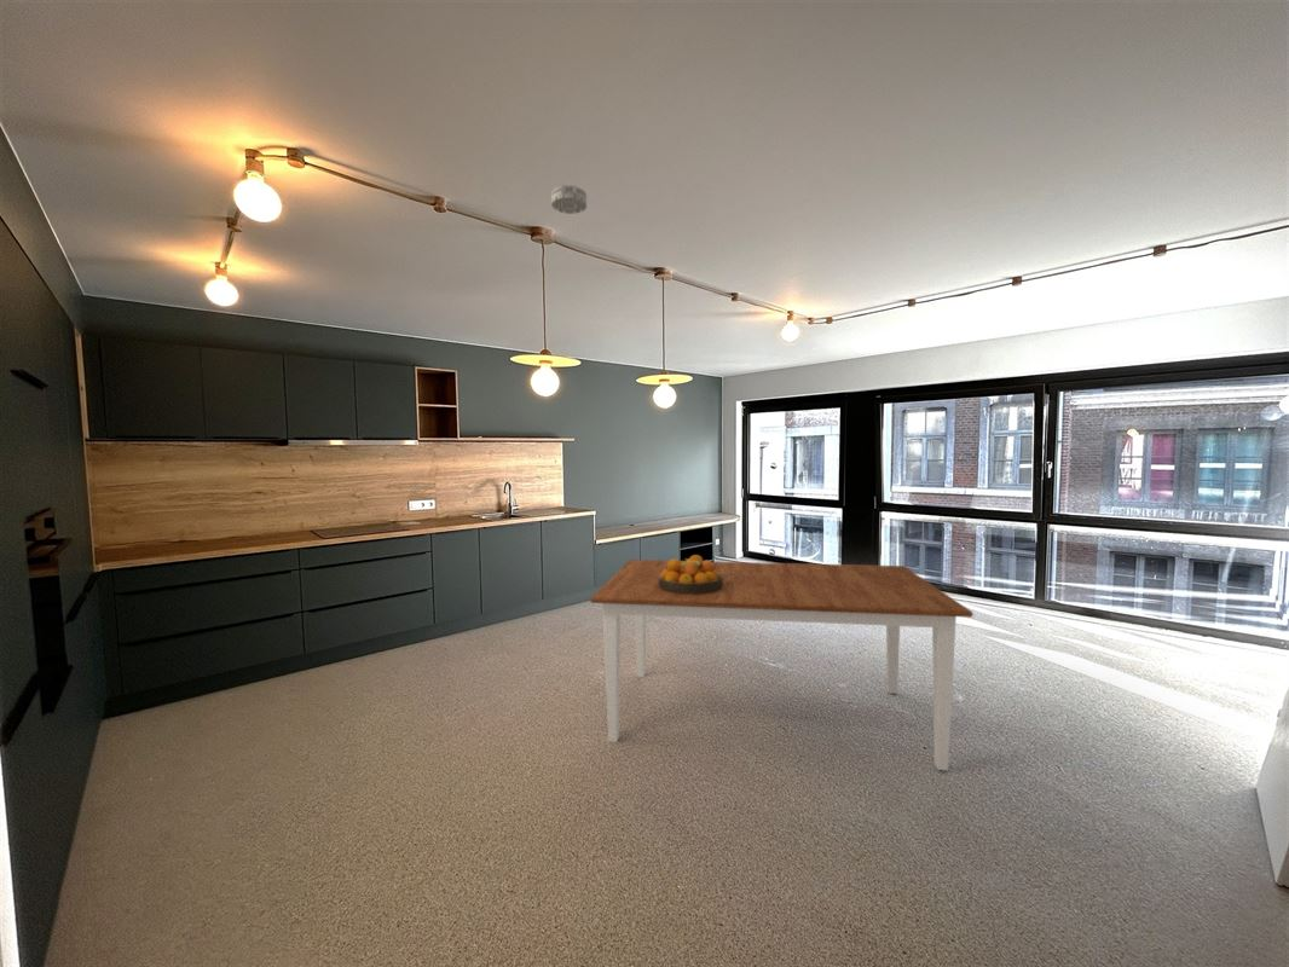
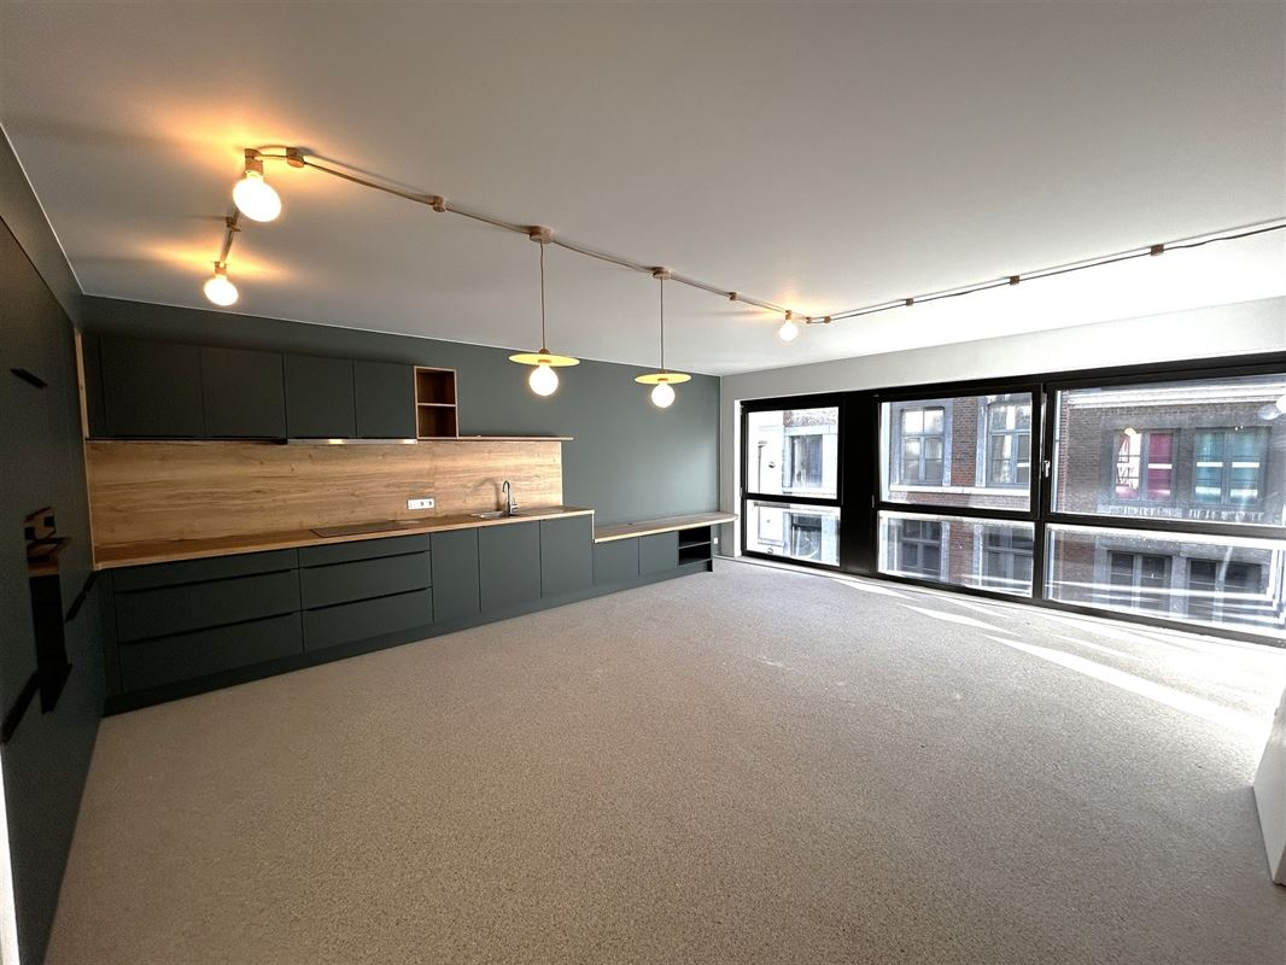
- smoke detector (568, 198)
- dining table (767, 620)
- fruit bowl (690, 571)
